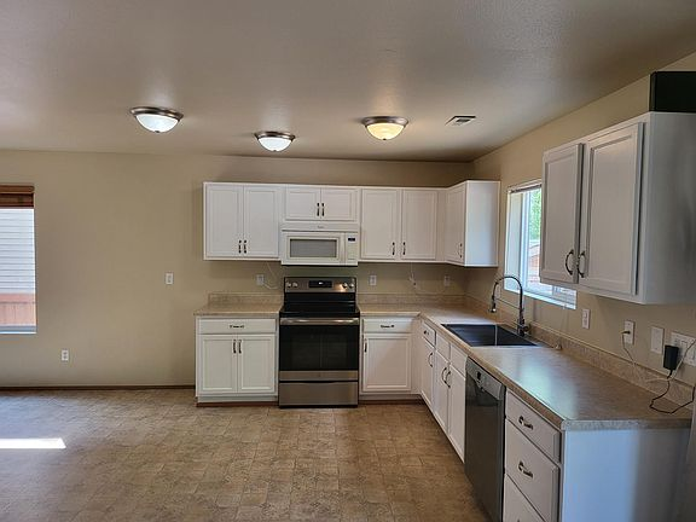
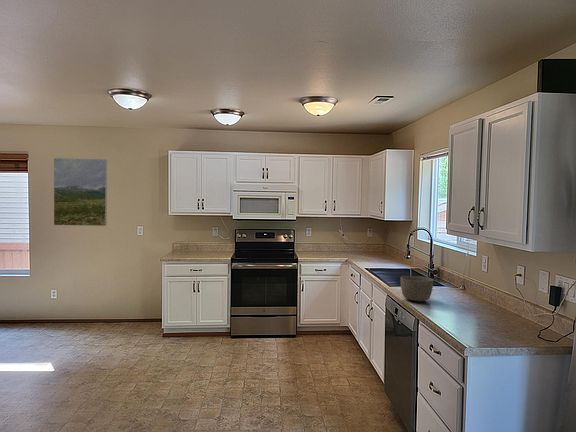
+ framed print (80, 192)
+ bowl (416, 289)
